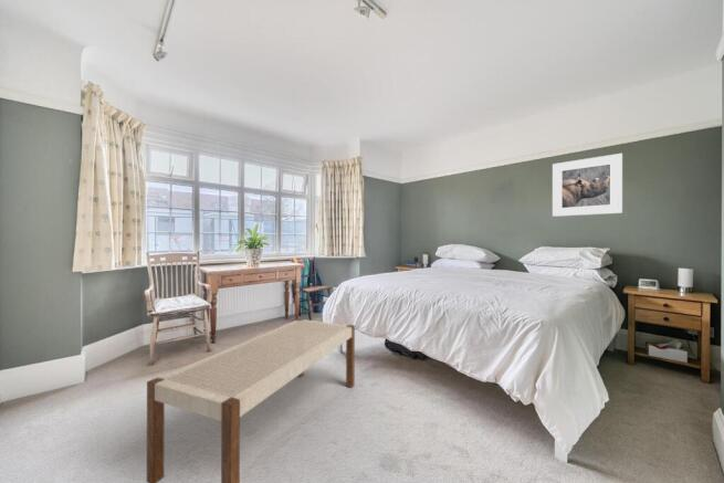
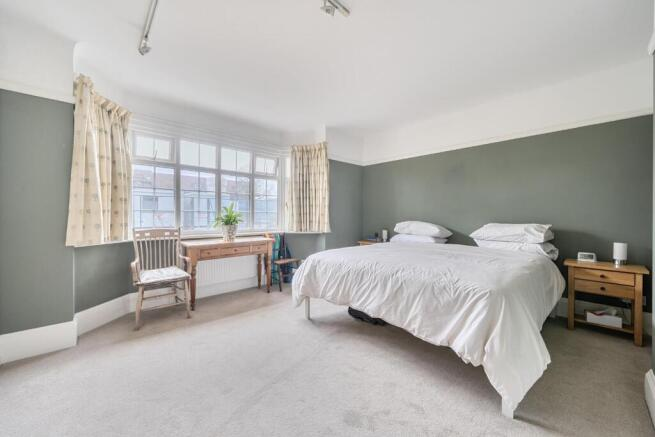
- bench (276, 384)
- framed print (585, 187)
